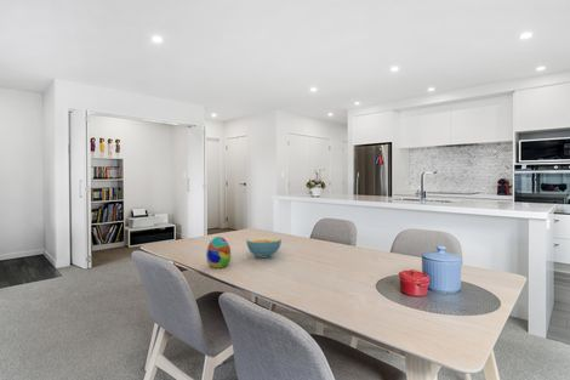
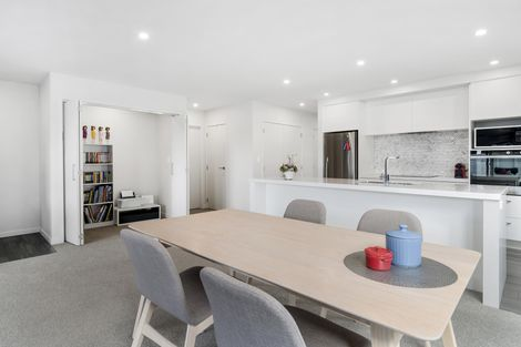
- decorative egg (218, 251)
- cereal bowl (263, 248)
